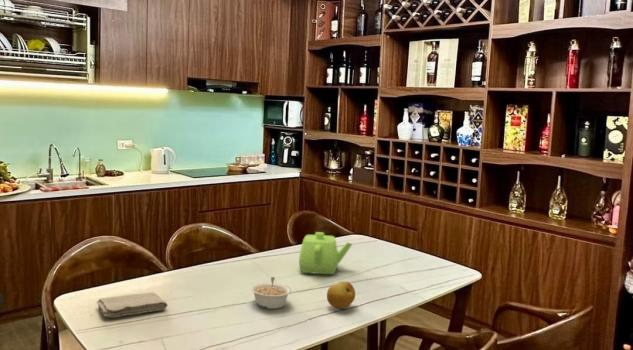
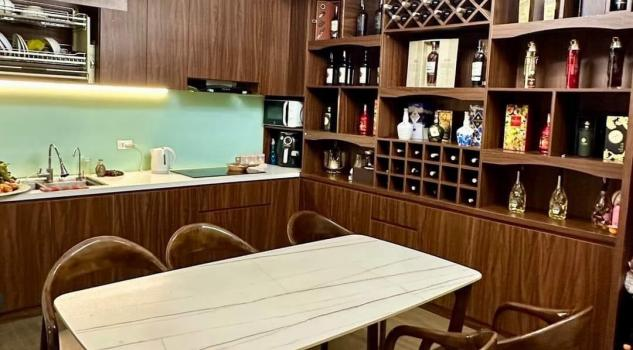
- legume (269, 294)
- fruit (341, 295)
- teapot (325, 252)
- washcloth (131, 303)
